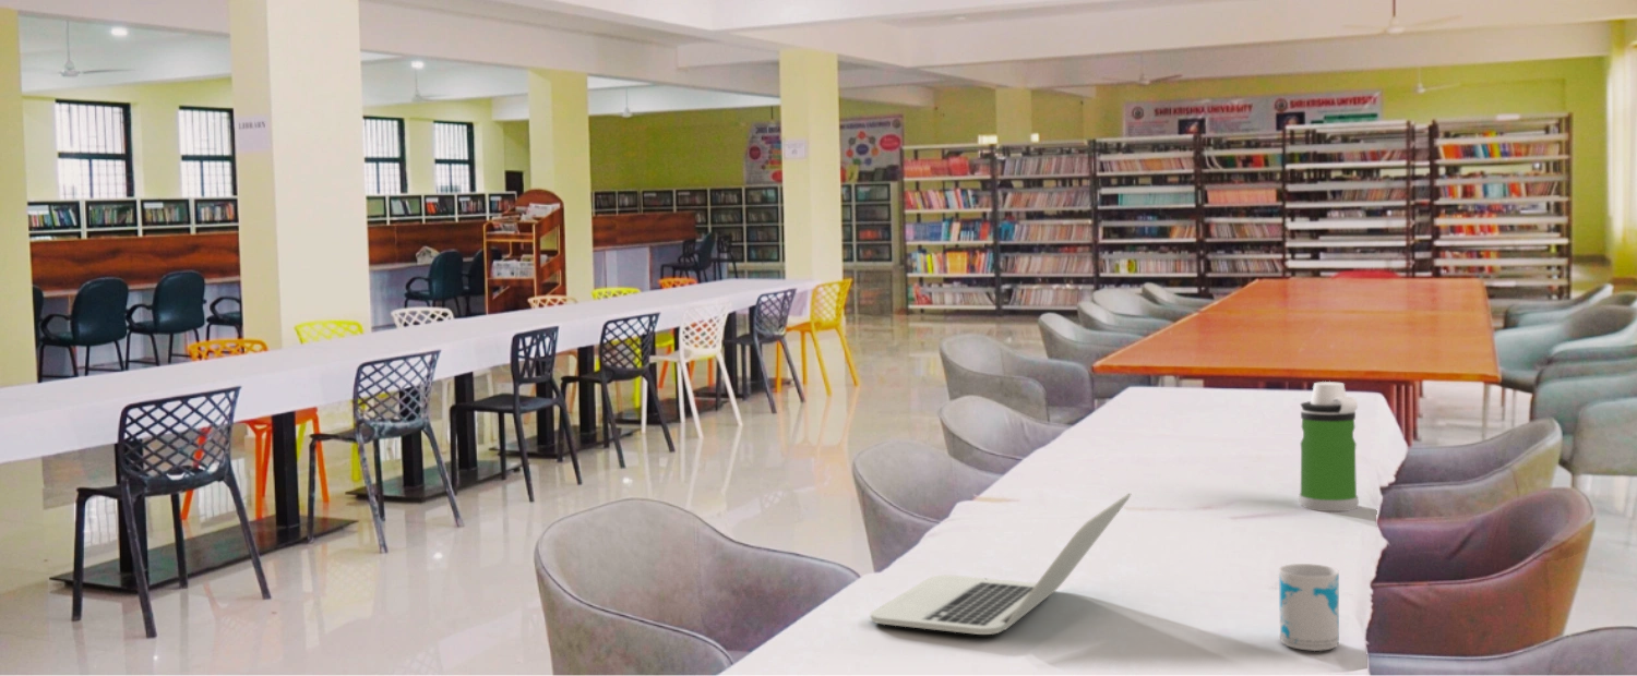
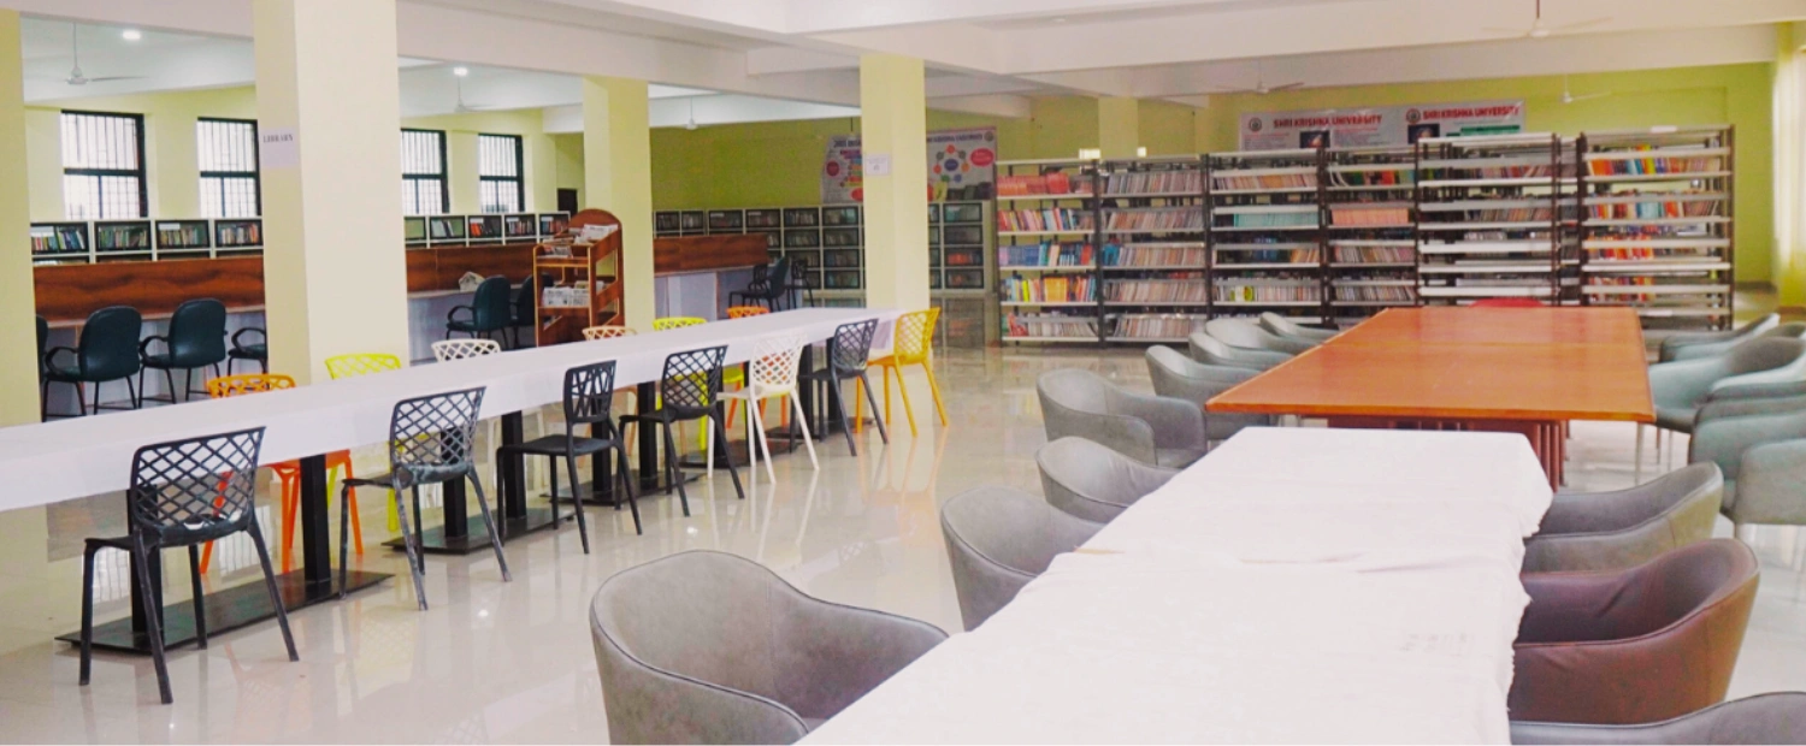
- mug (1313, 603)
- water bottle (1329, 445)
- laptop (996, 579)
